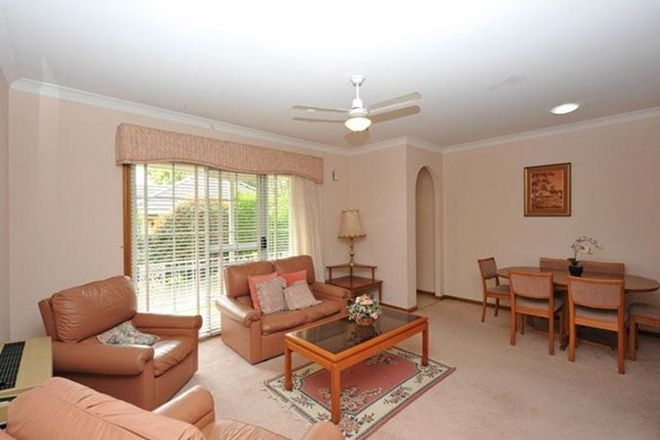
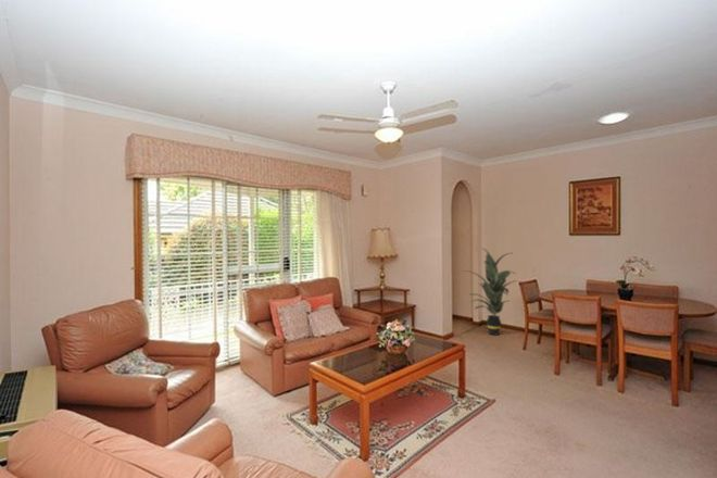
+ indoor plant (491, 290)
